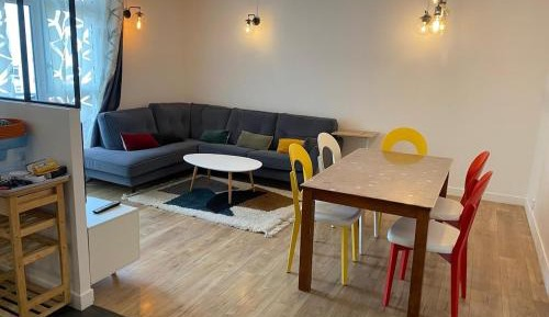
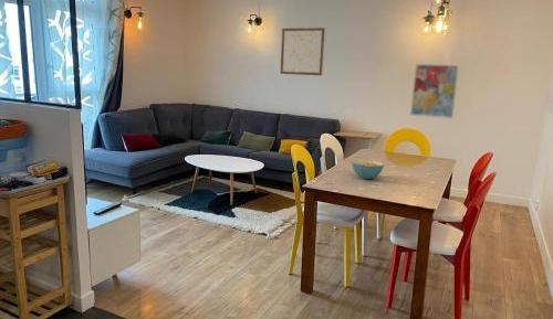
+ cereal bowl (367, 170)
+ wall art (300, 52)
+ wall art (434, 91)
